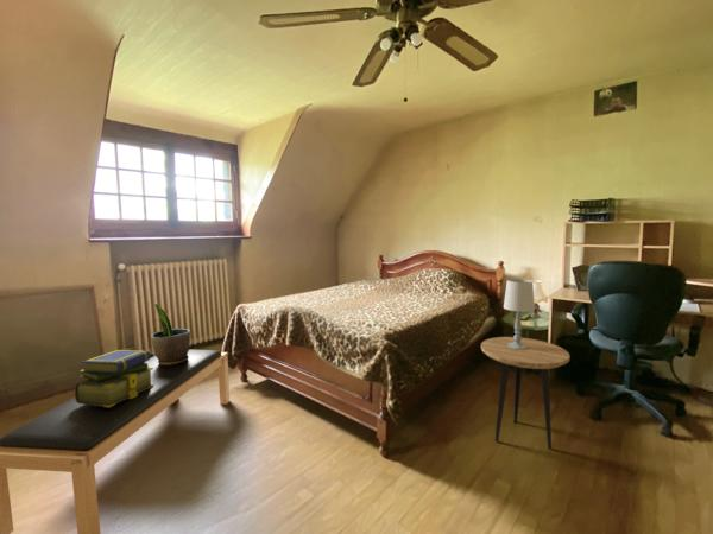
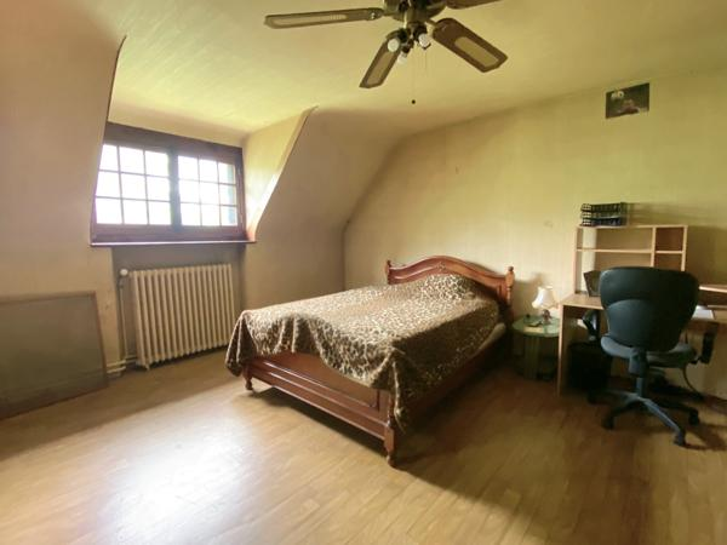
- table lamp (518, 313)
- stack of books (115, 374)
- bench (141, 415)
- side table (518, 393)
- potted plant (170, 331)
